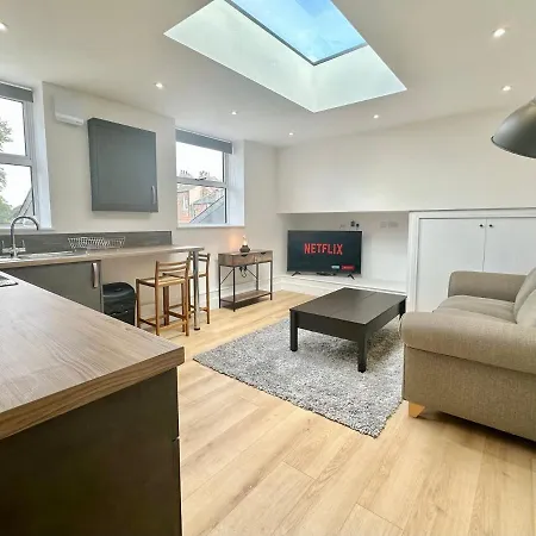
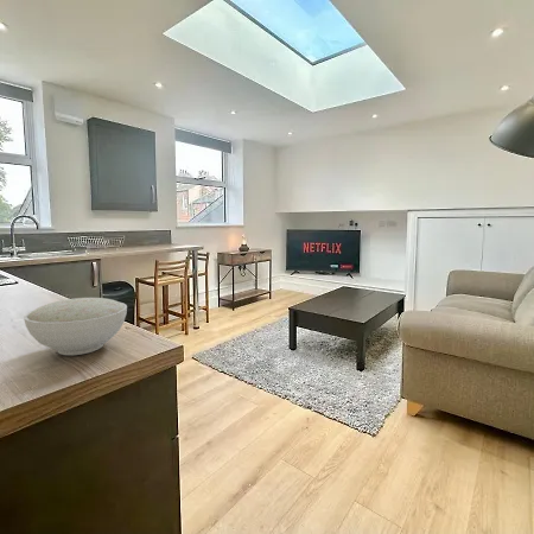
+ bowl (80, 324)
